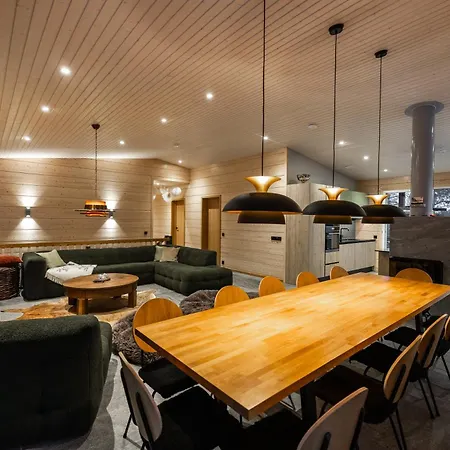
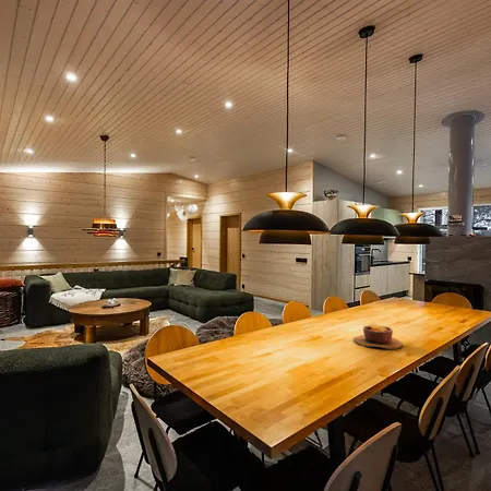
+ bowl (376, 334)
